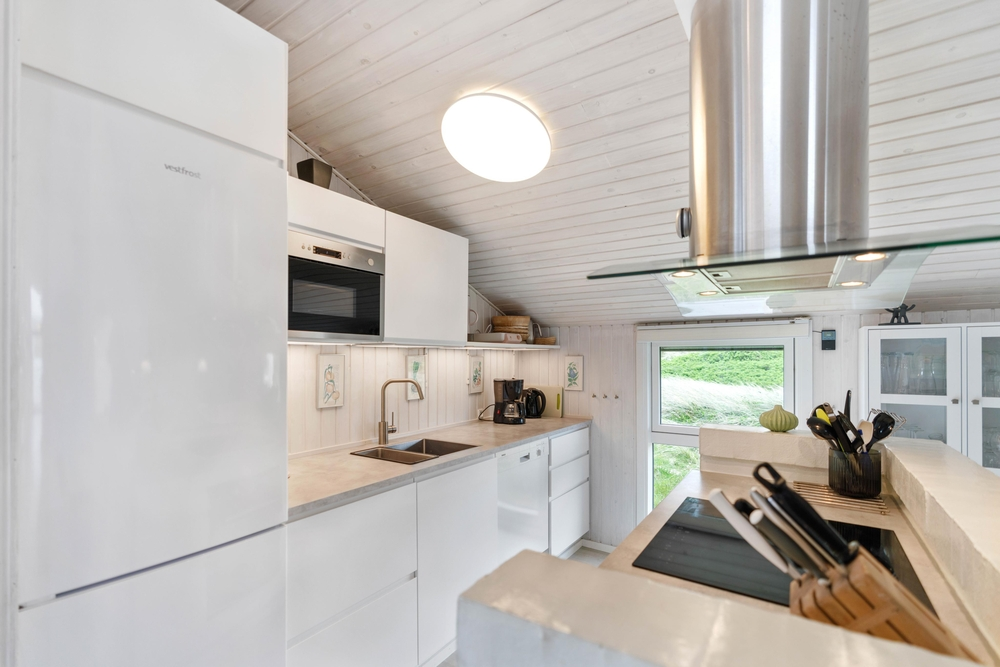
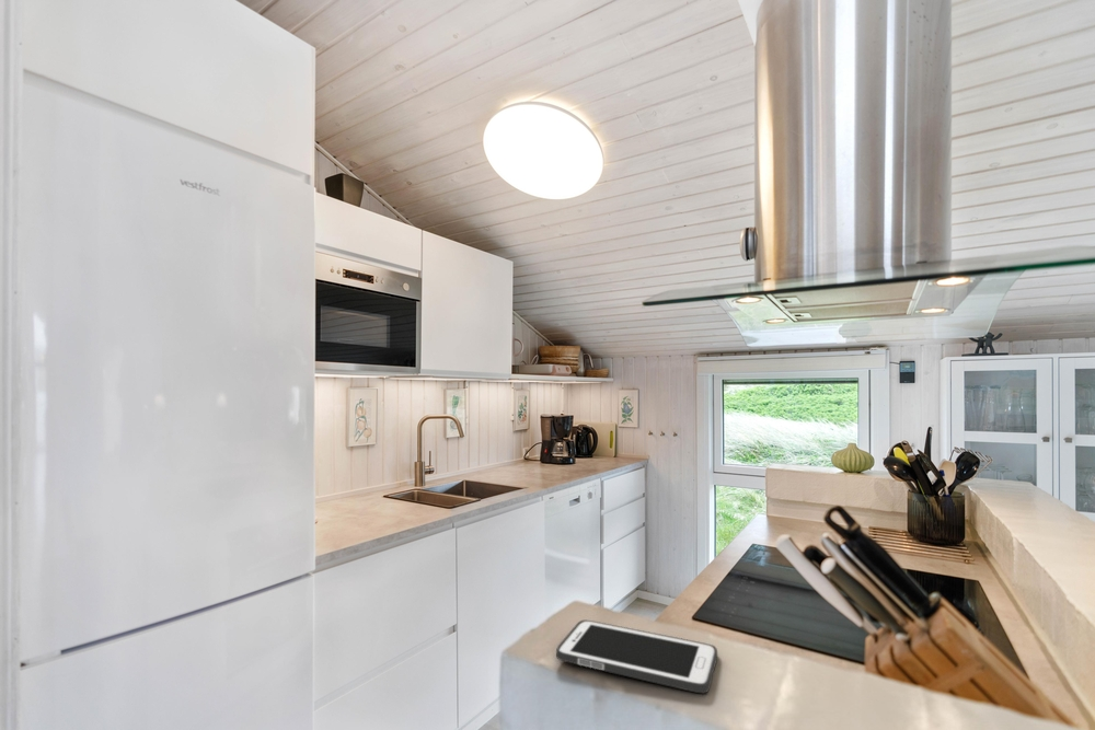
+ cell phone (636, 652)
